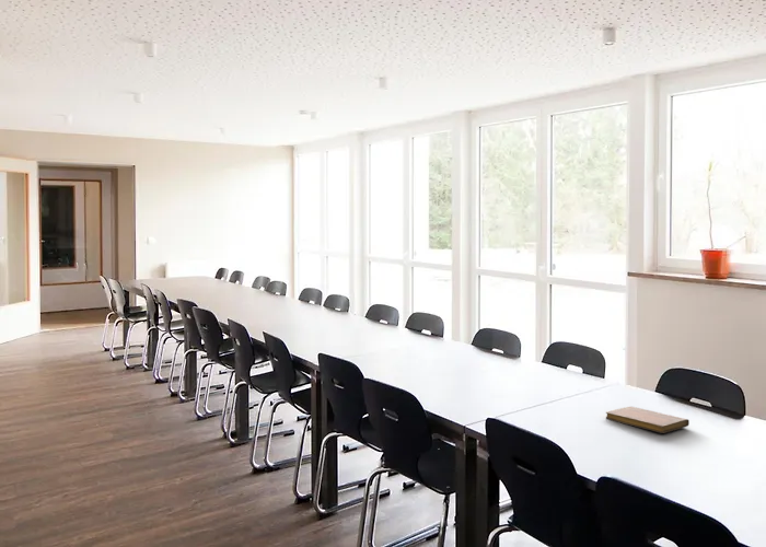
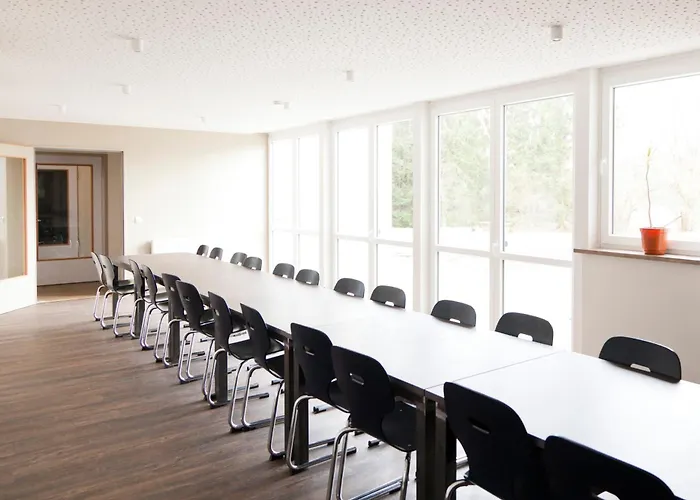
- notebook (646, 418)
